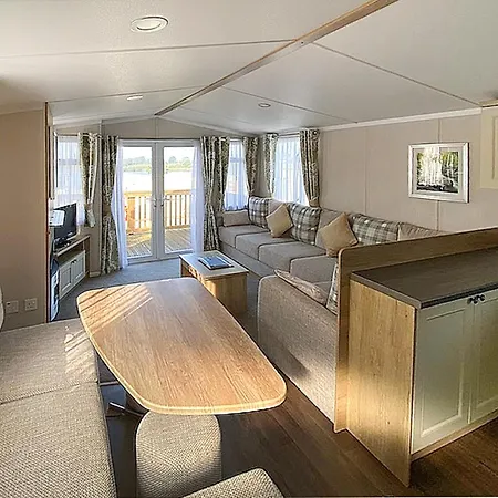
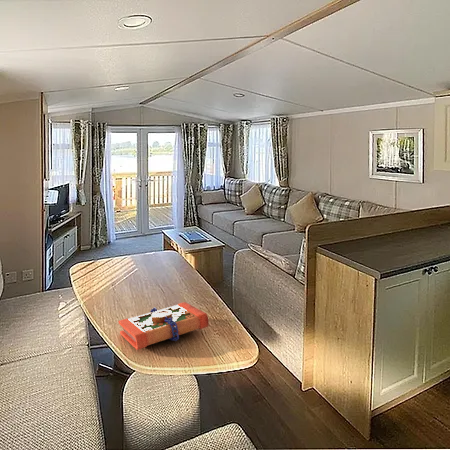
+ book (163, 323)
